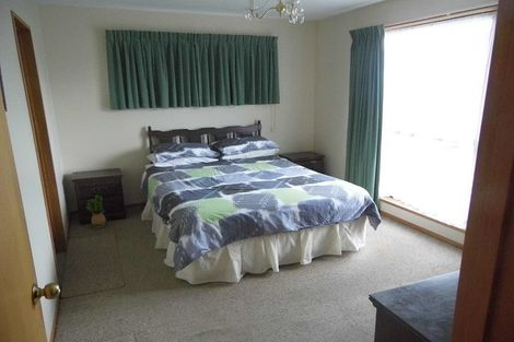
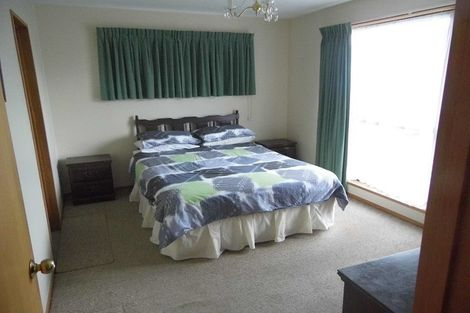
- potted plant (95, 211)
